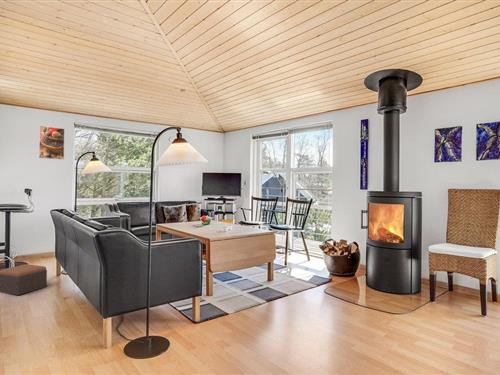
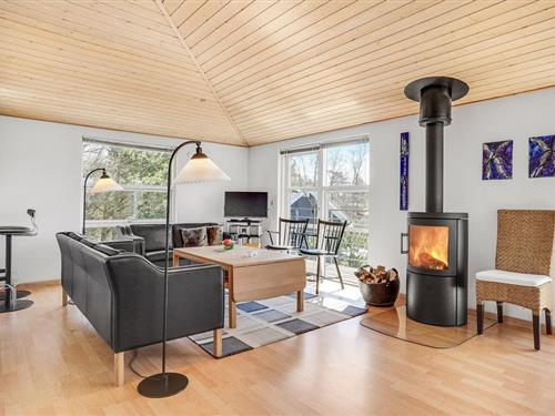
- footstool (22, 278)
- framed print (51, 143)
